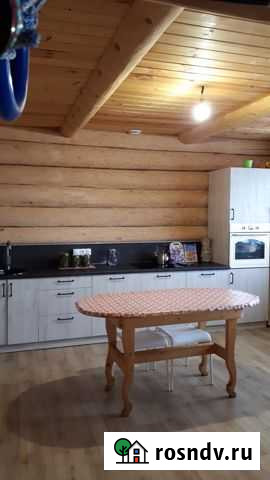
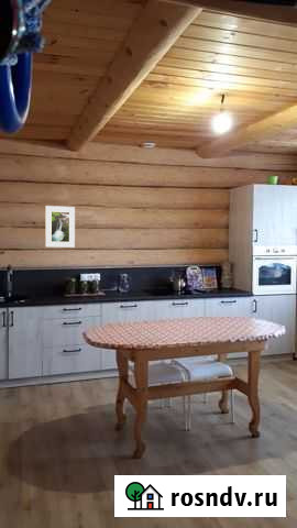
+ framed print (59, 227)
